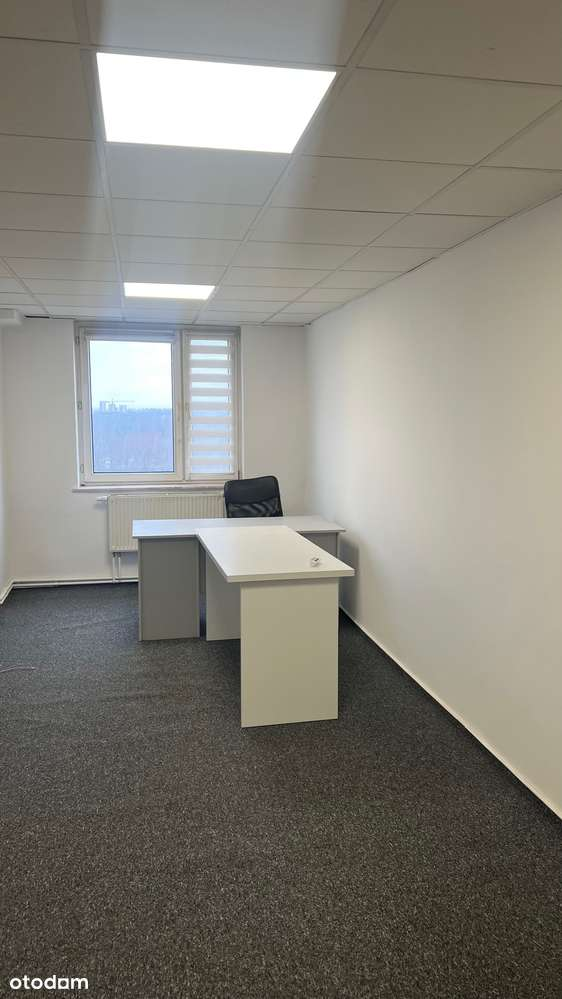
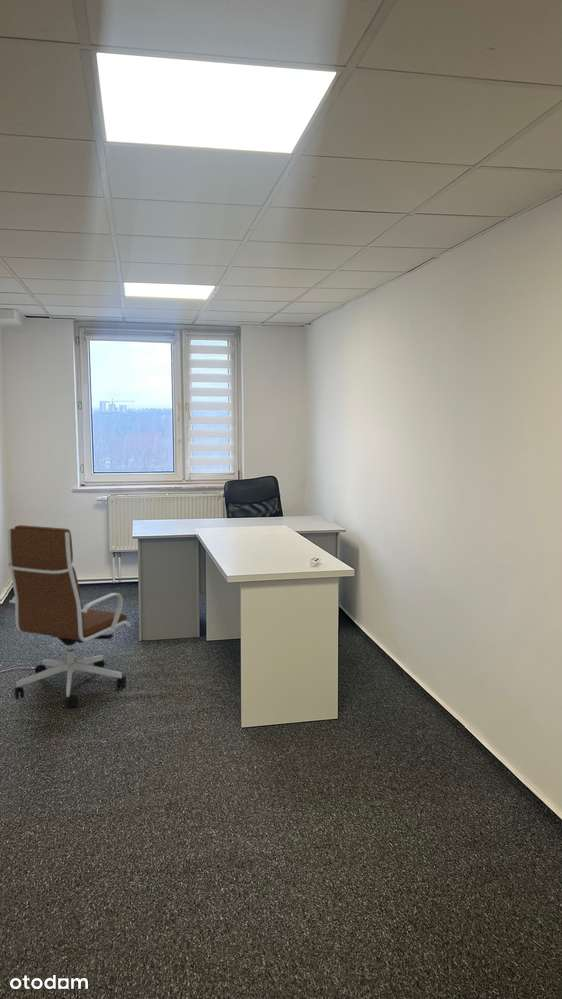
+ office chair (71, 604)
